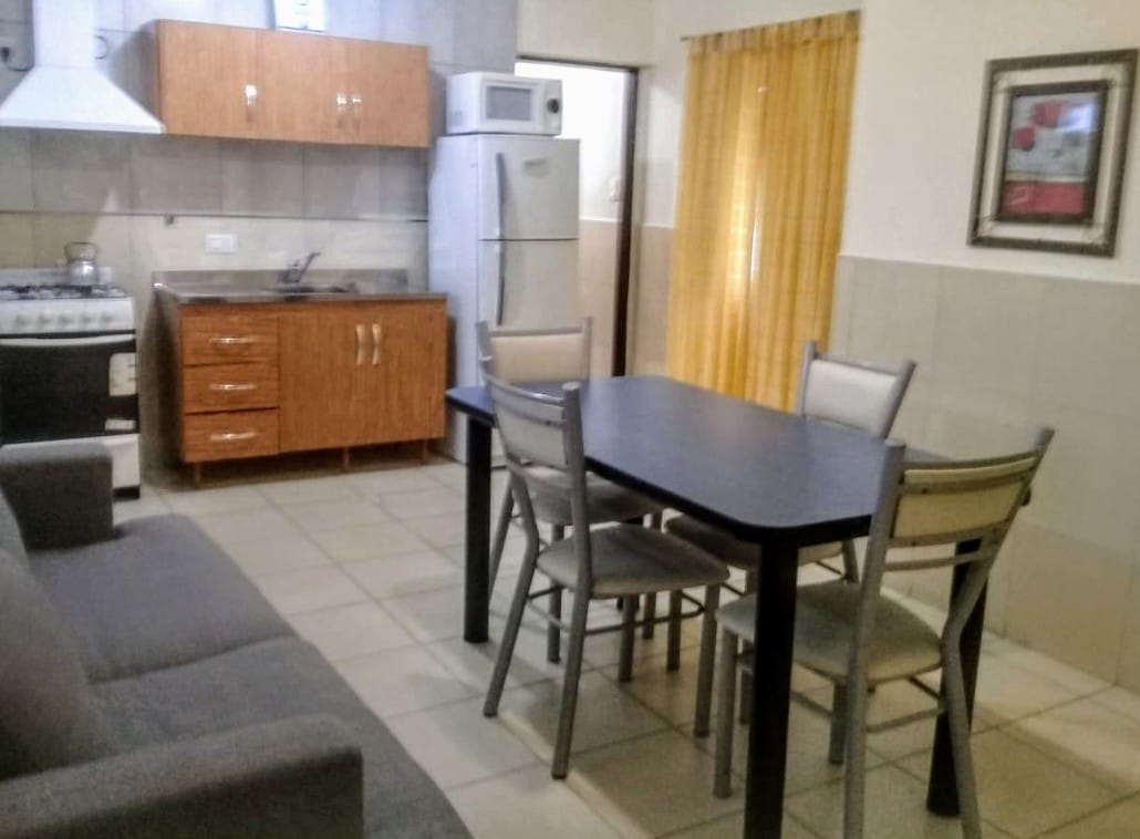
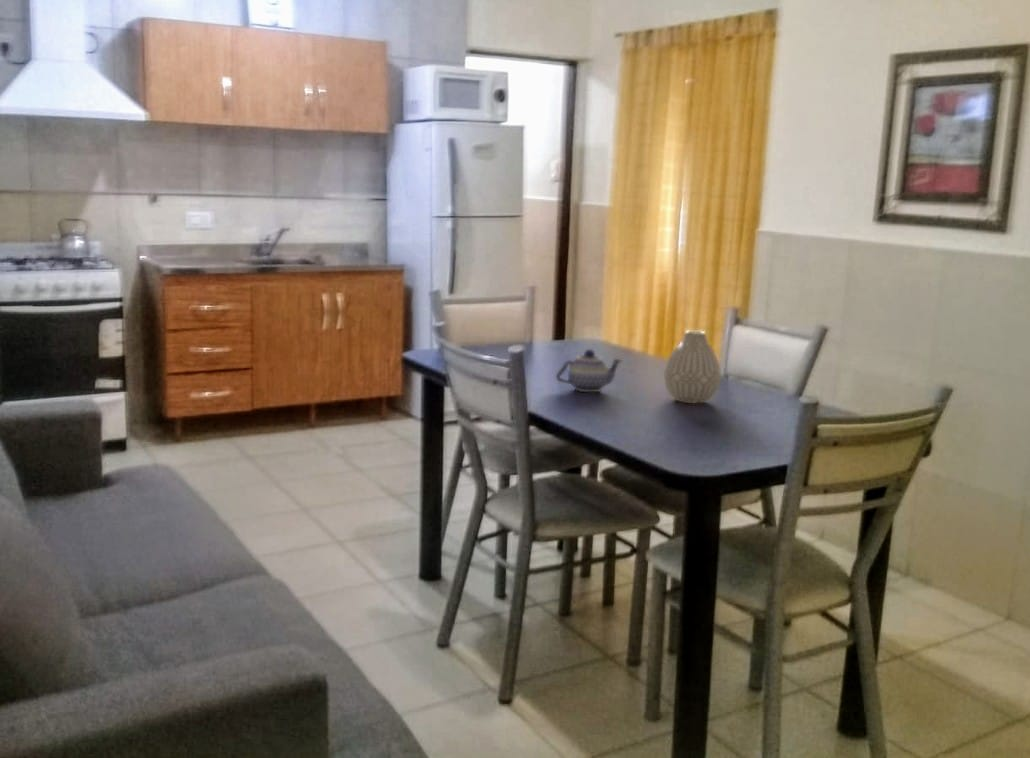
+ vase (693, 366)
+ teapot (589, 369)
